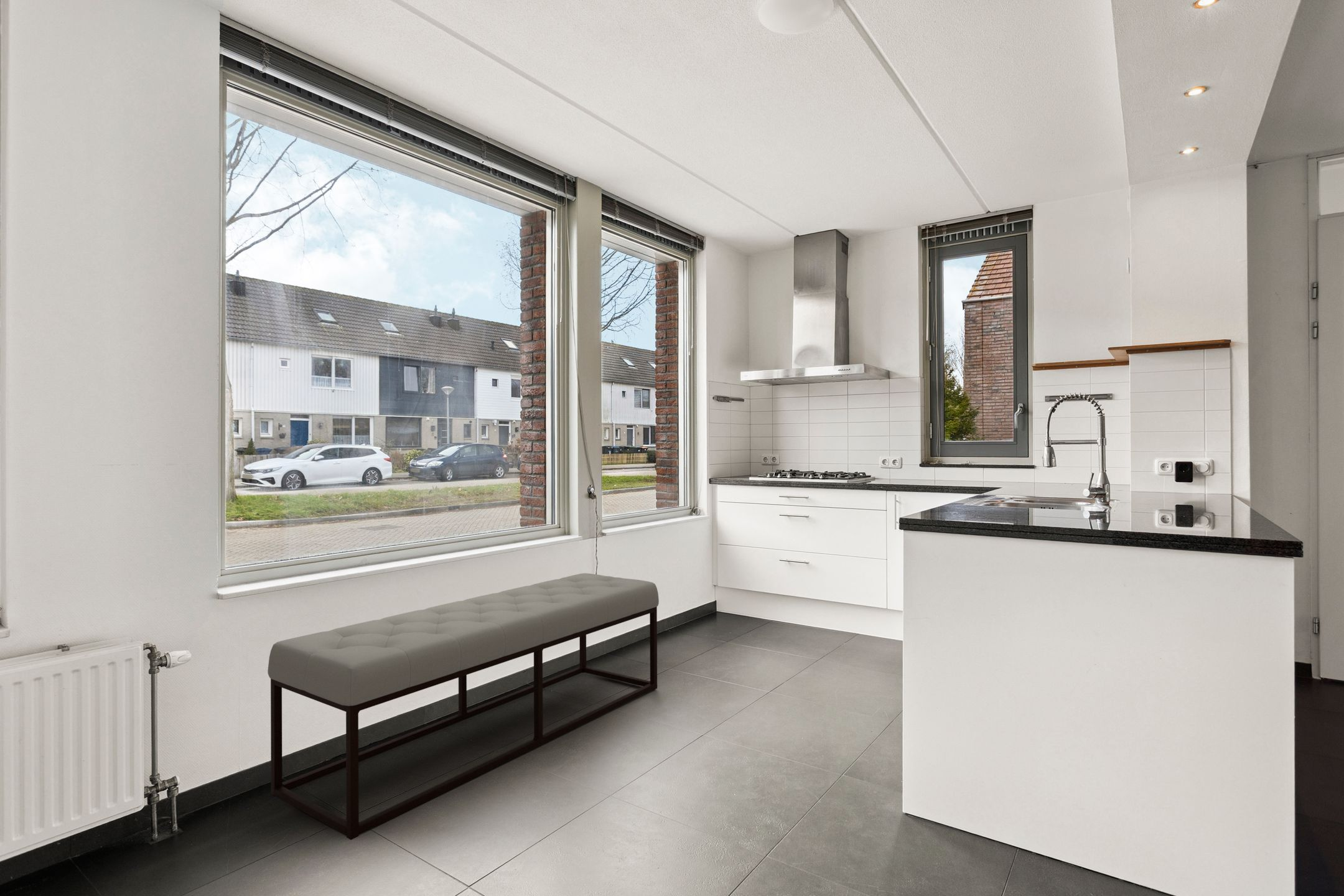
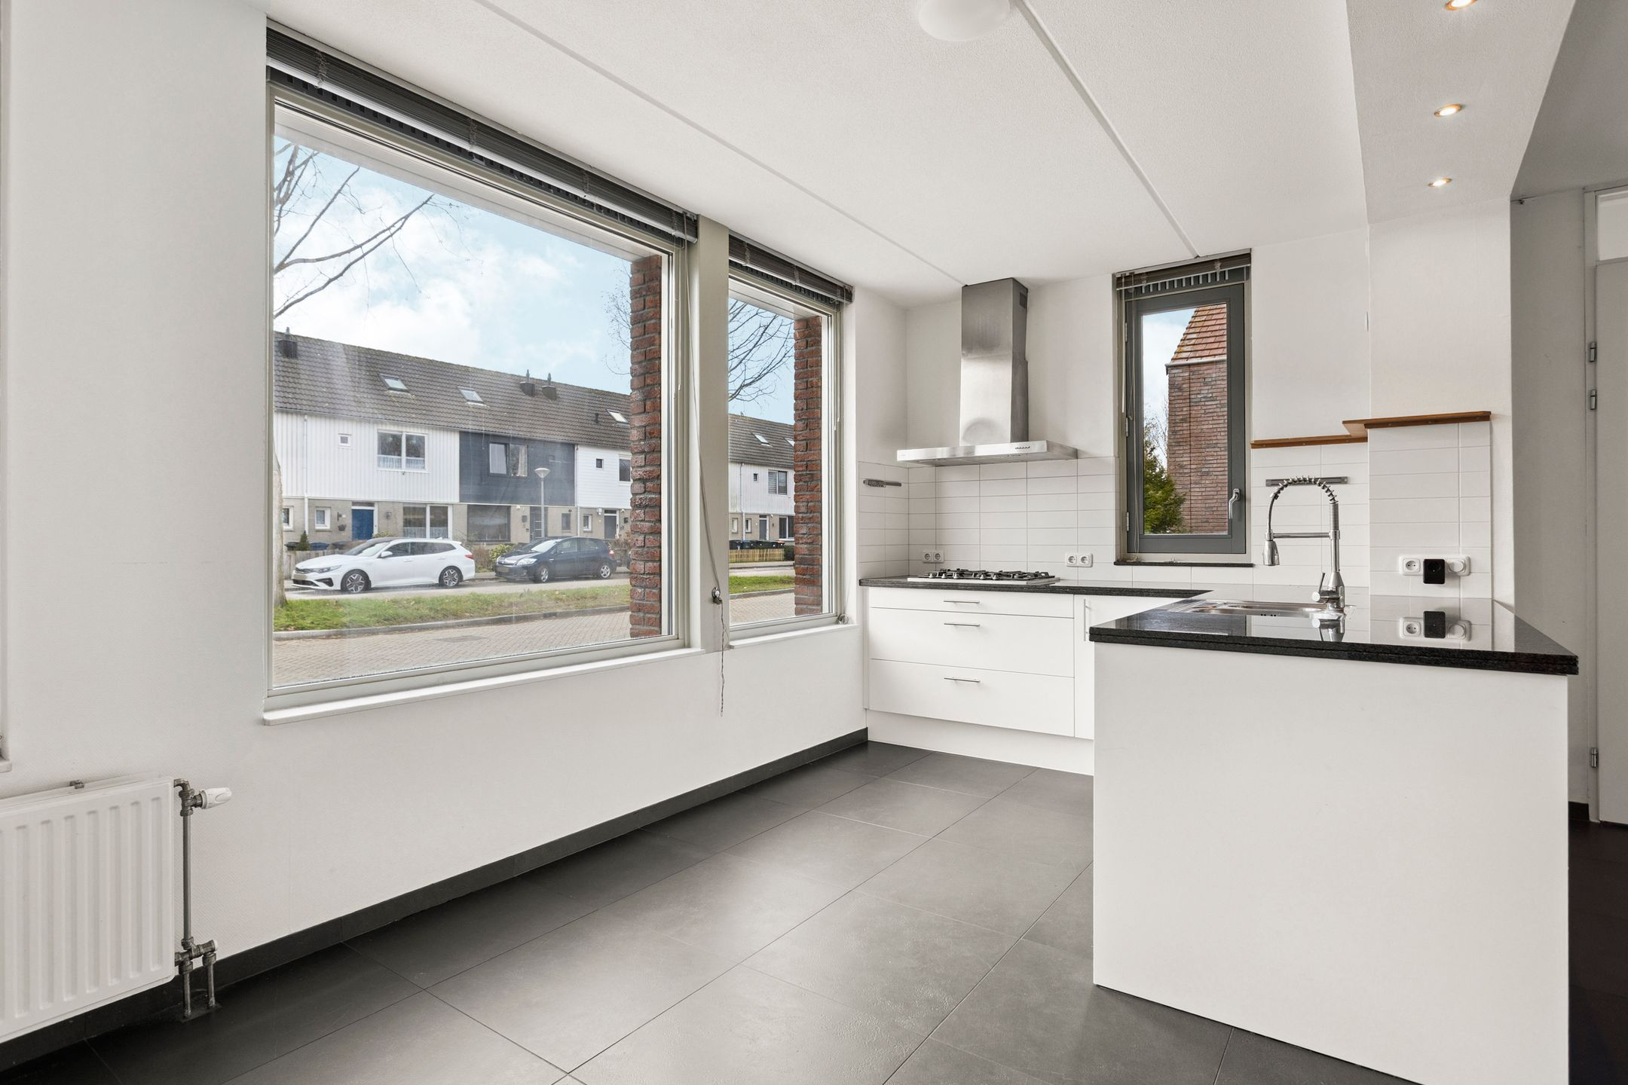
- bench (498, 664)
